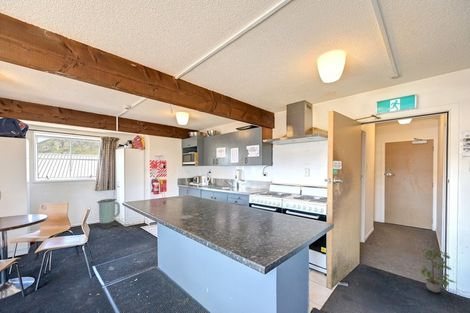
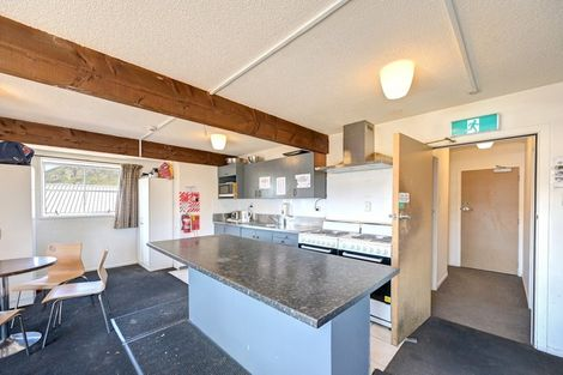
- potted plant (439, 269)
- trash can (108, 213)
